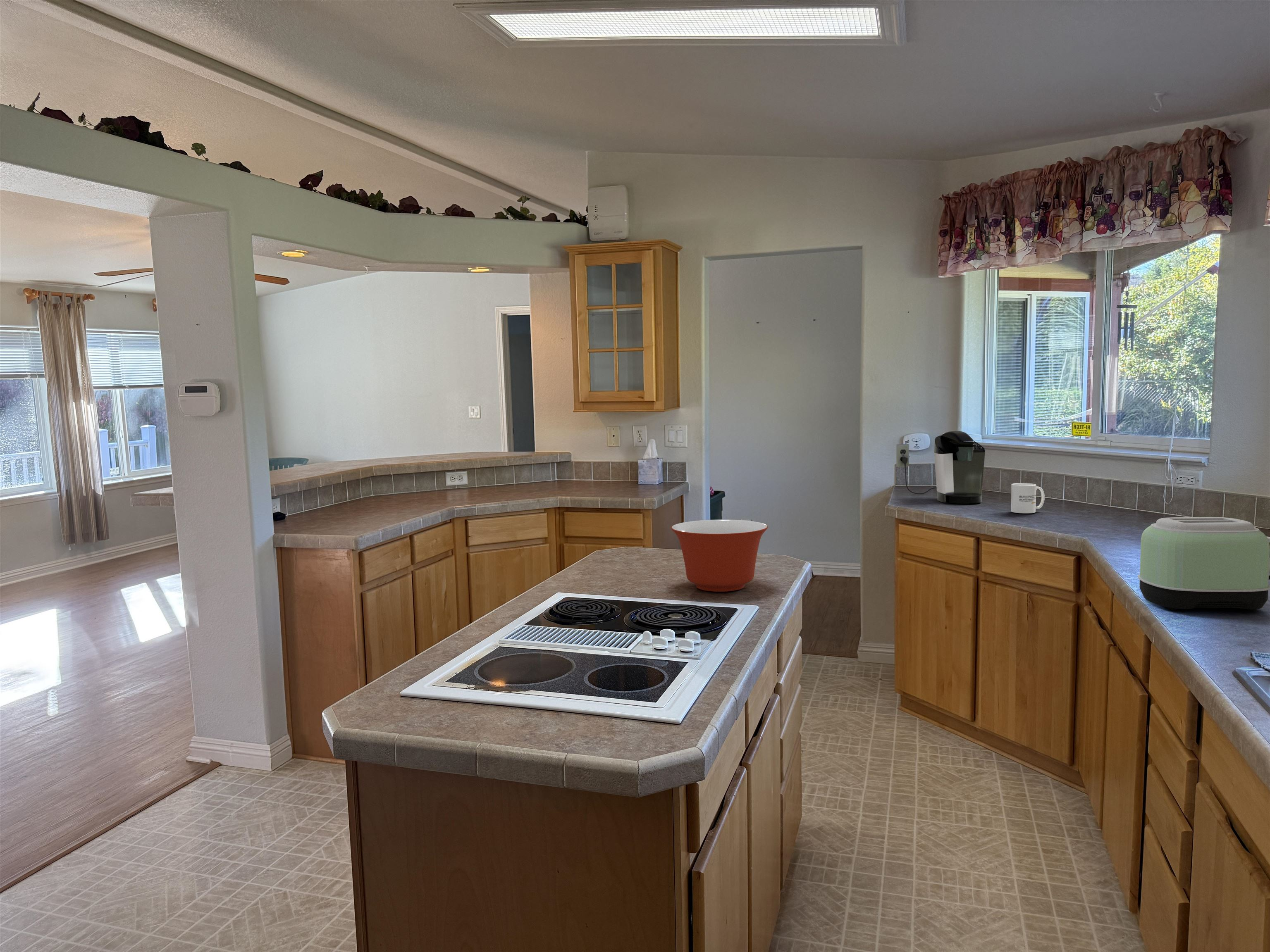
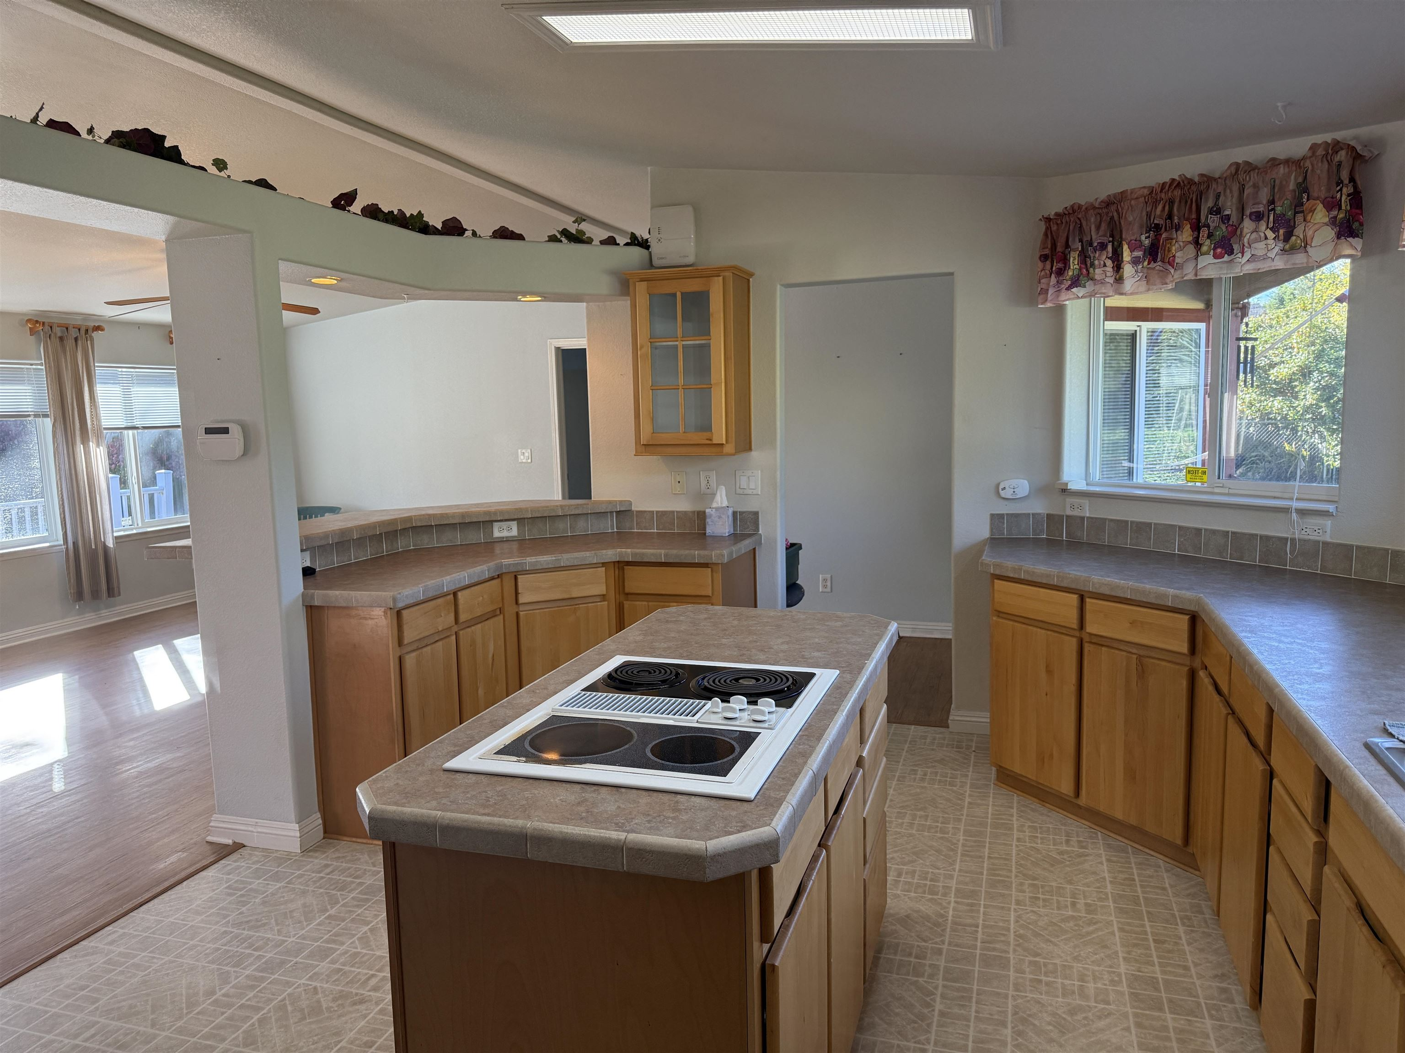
- mixing bowl (720, 556)
- toaster (1207, 562)
- mug (1026, 497)
- coffee maker (945, 466)
